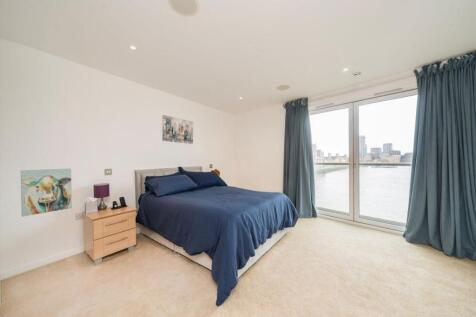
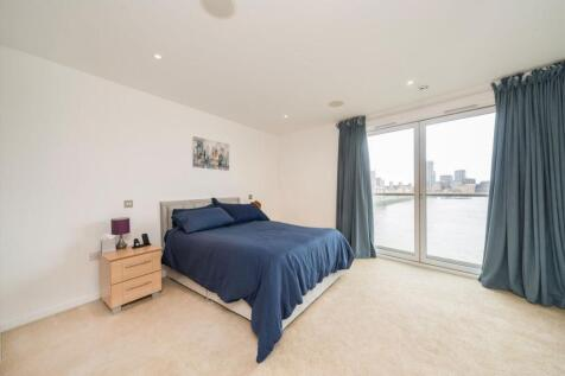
- wall art (48, 190)
